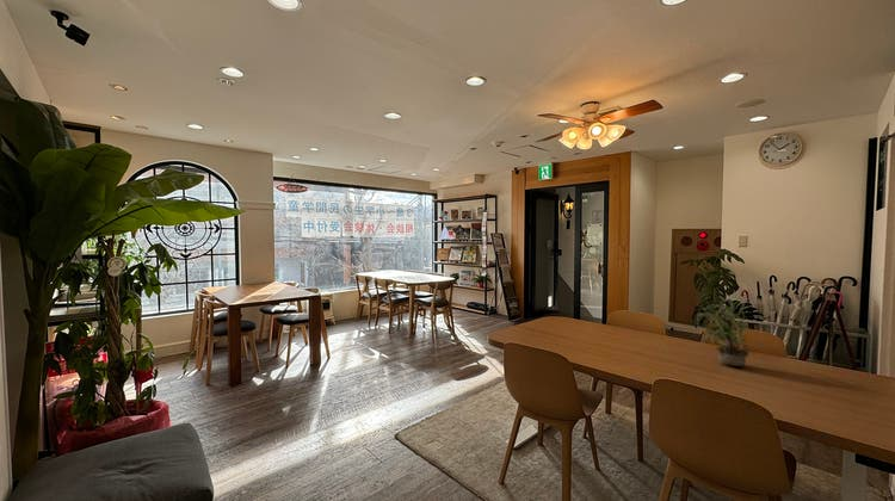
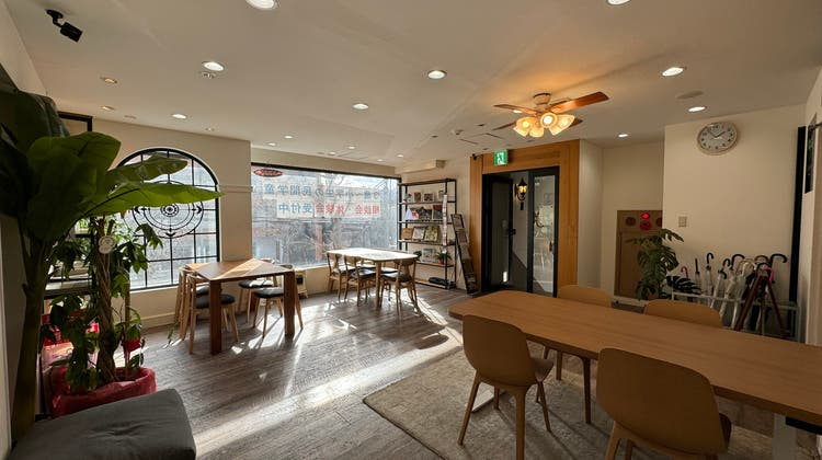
- potted plant (726, 329)
